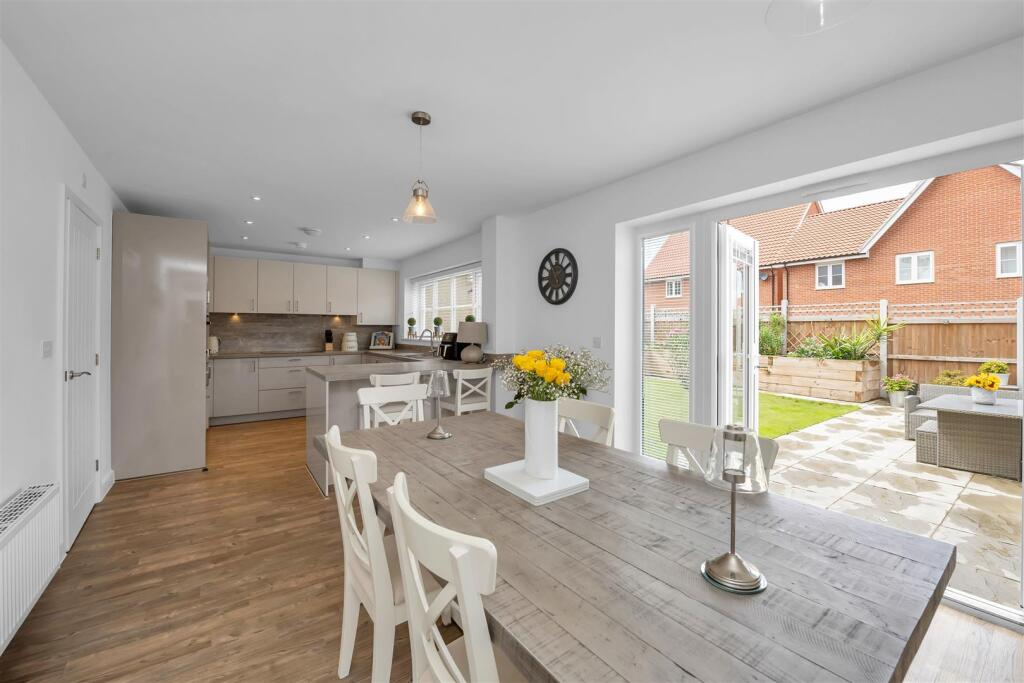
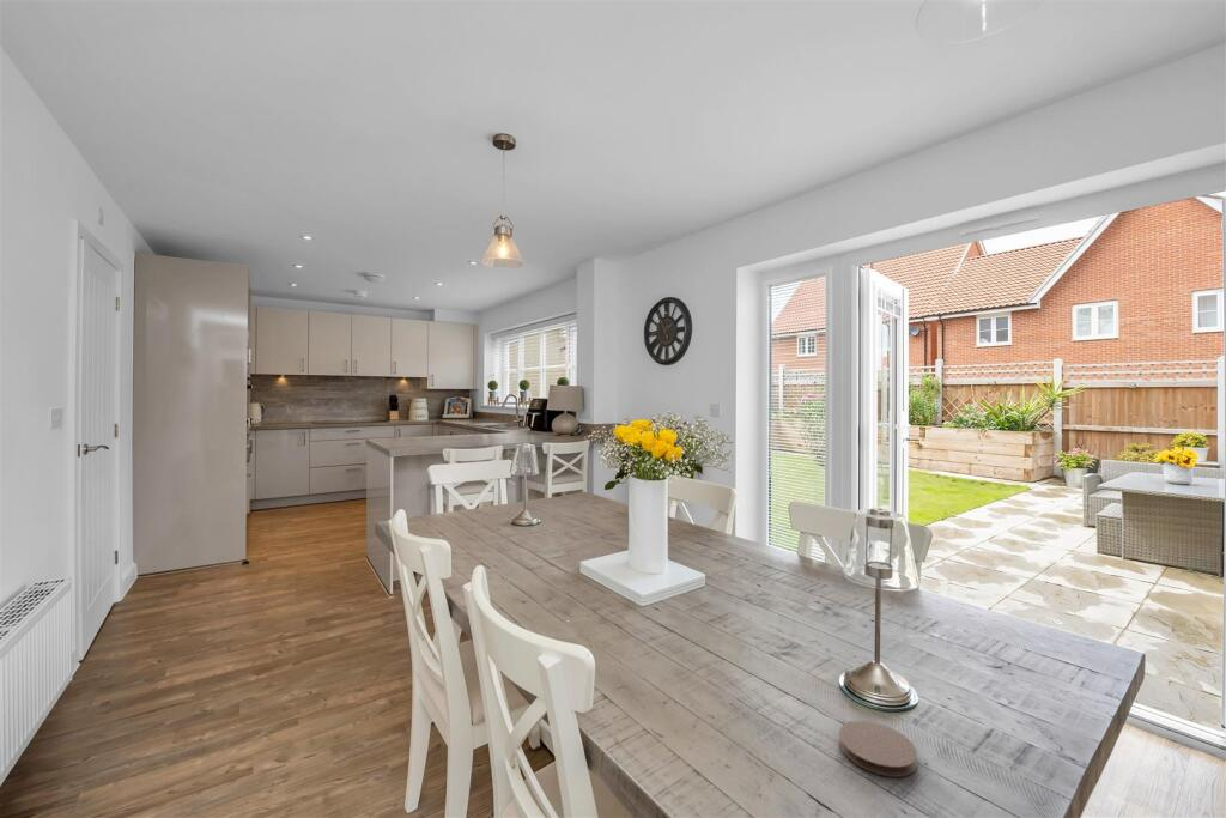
+ coaster (876, 746)
